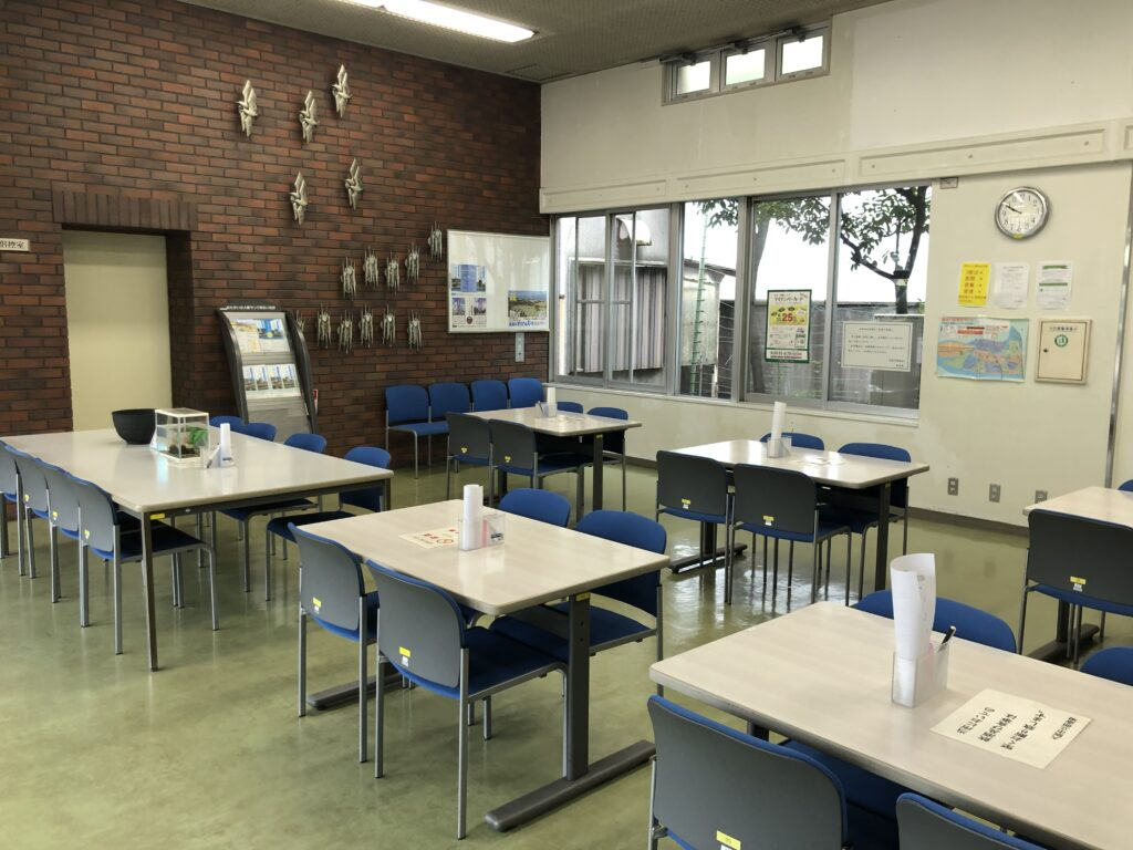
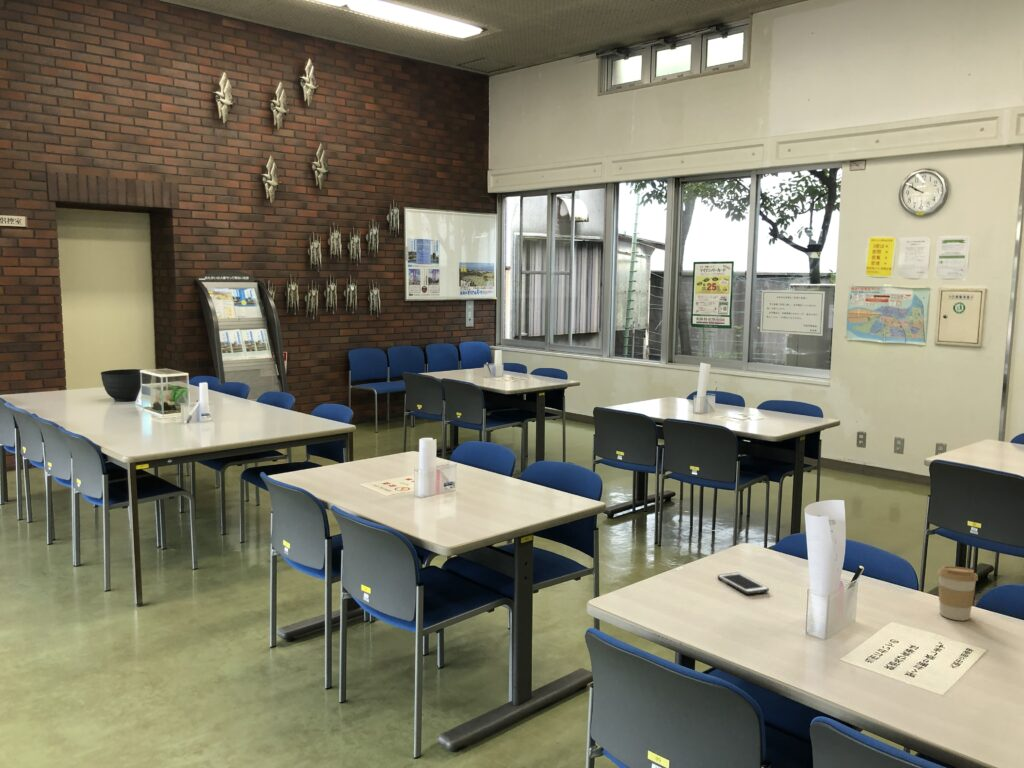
+ cell phone (742, 583)
+ coffee cup (956, 591)
